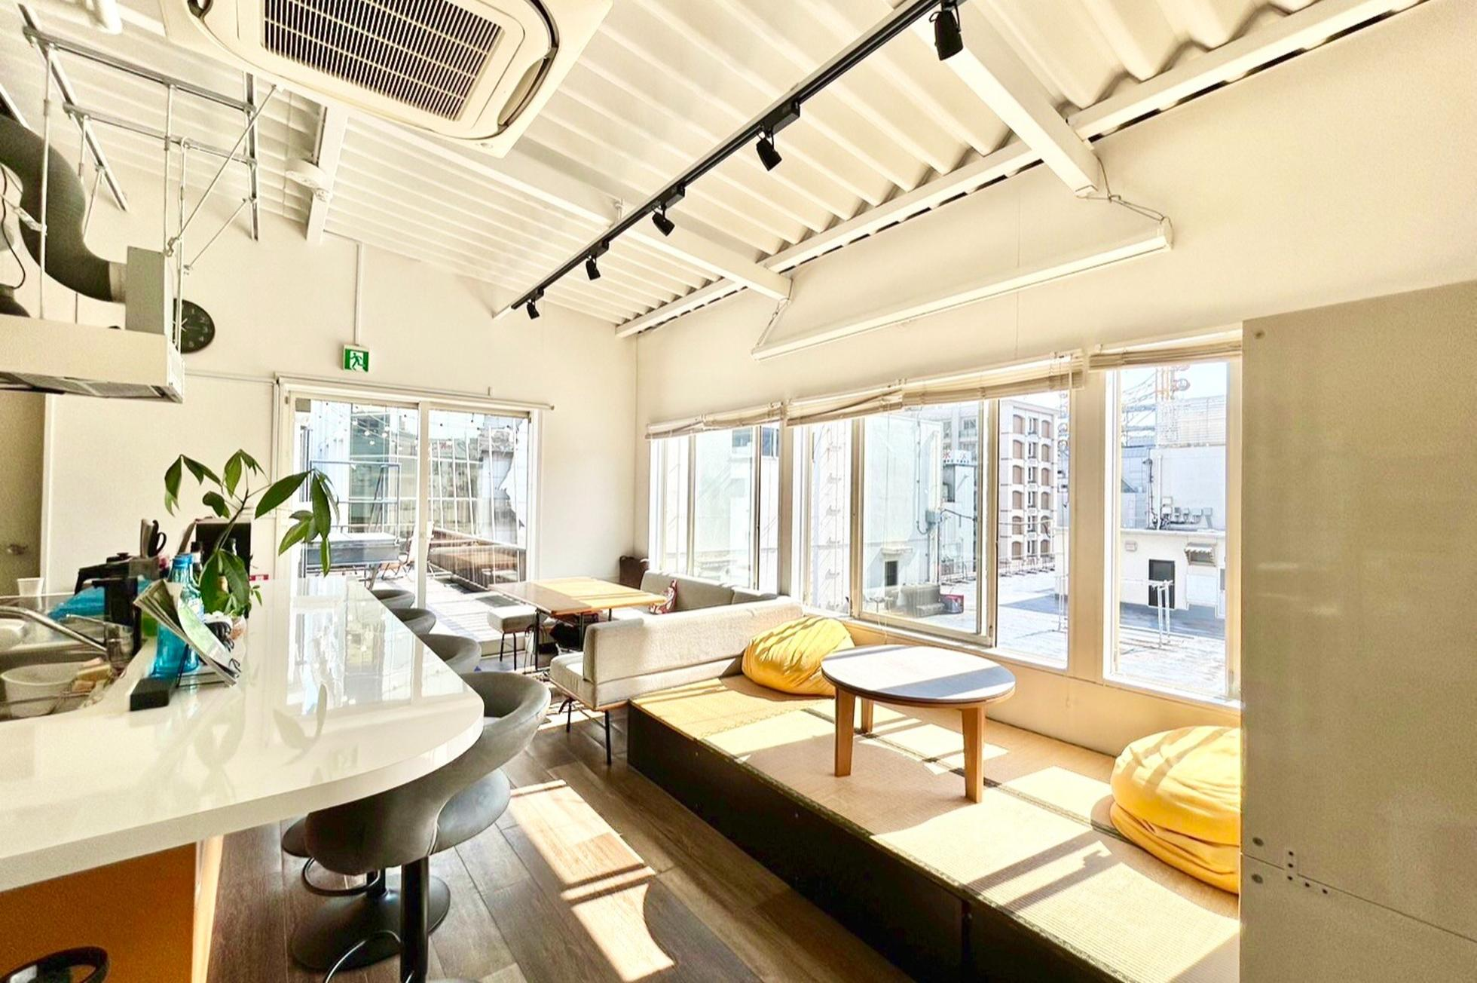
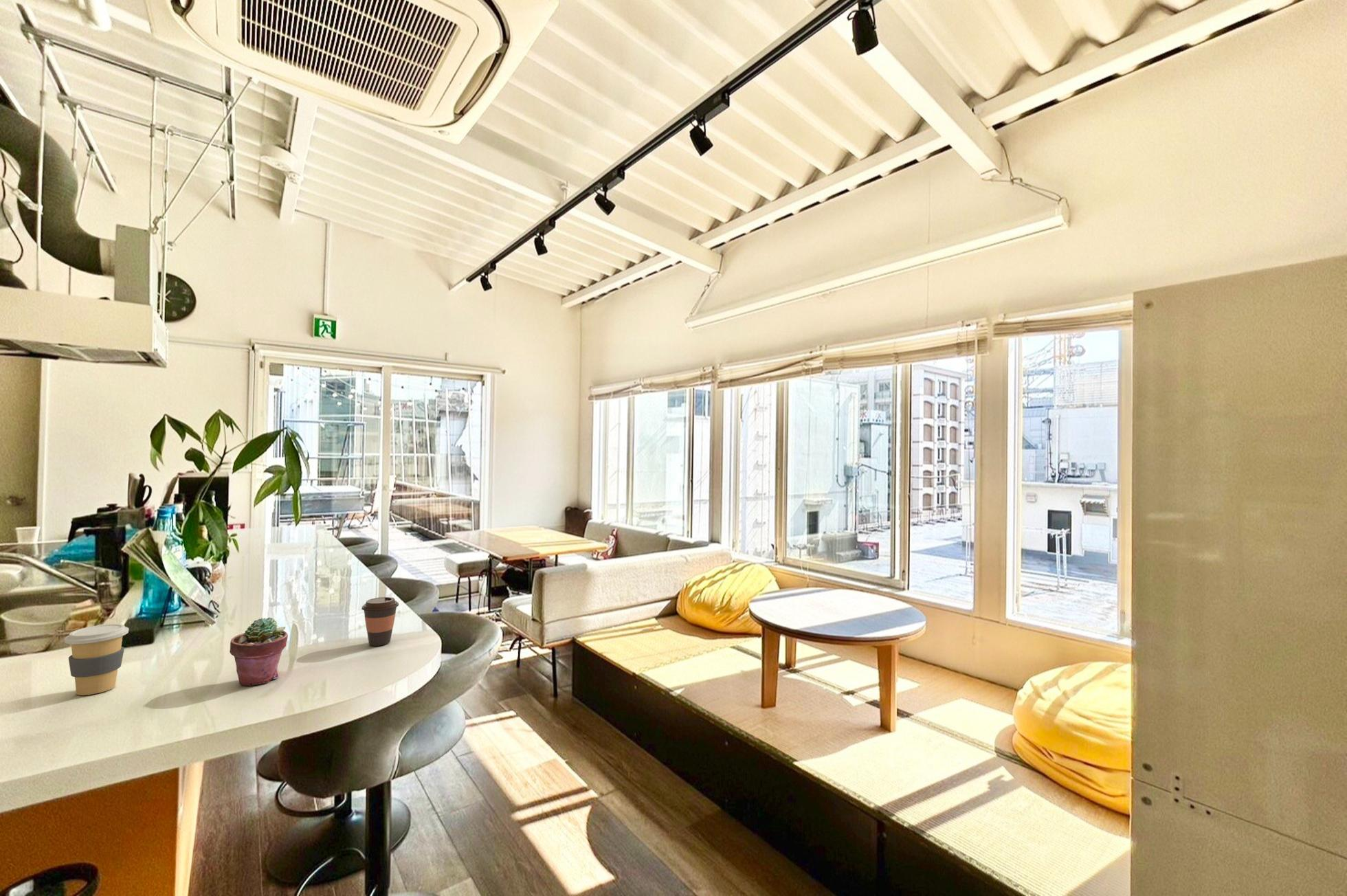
+ coffee cup (96, 659)
+ coffee cup (380, 621)
+ potted succulent (259, 649)
